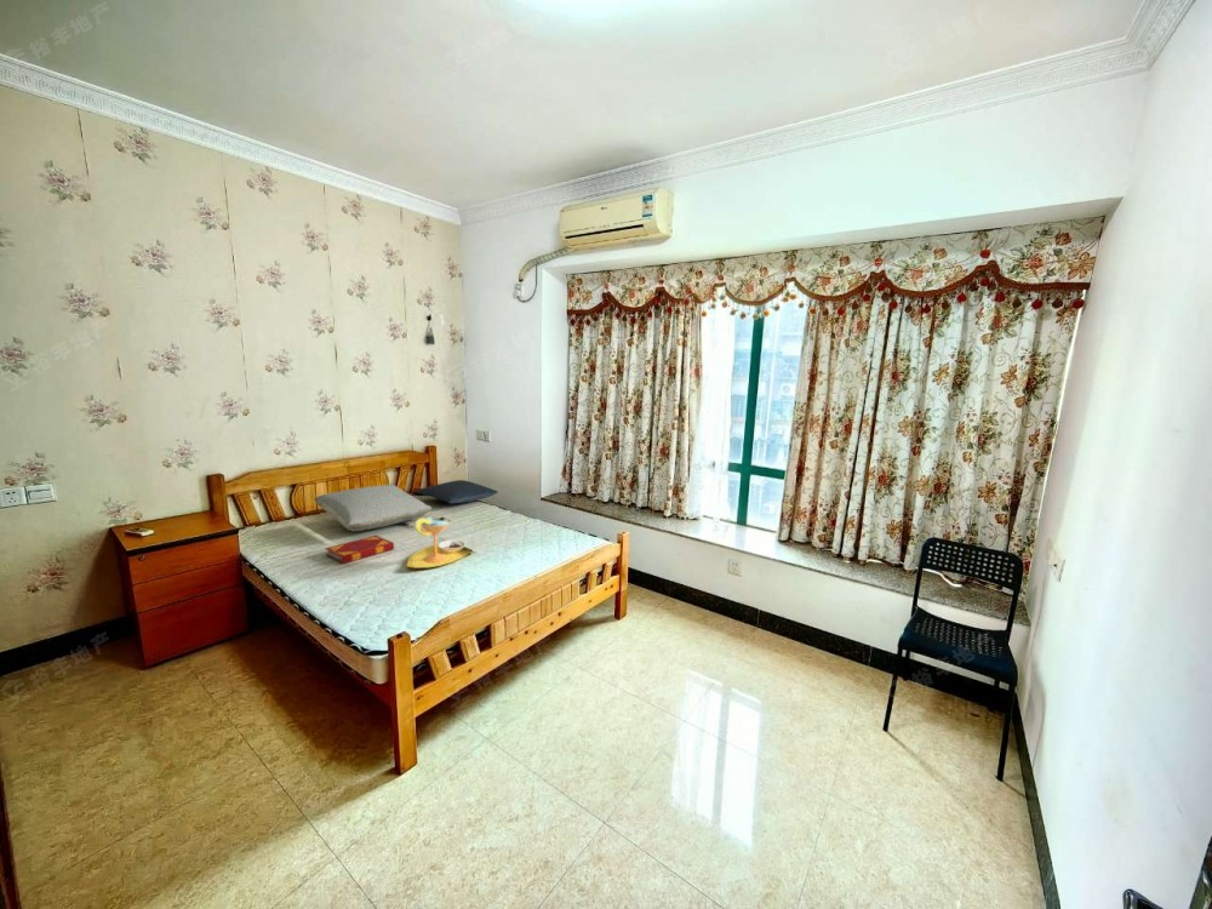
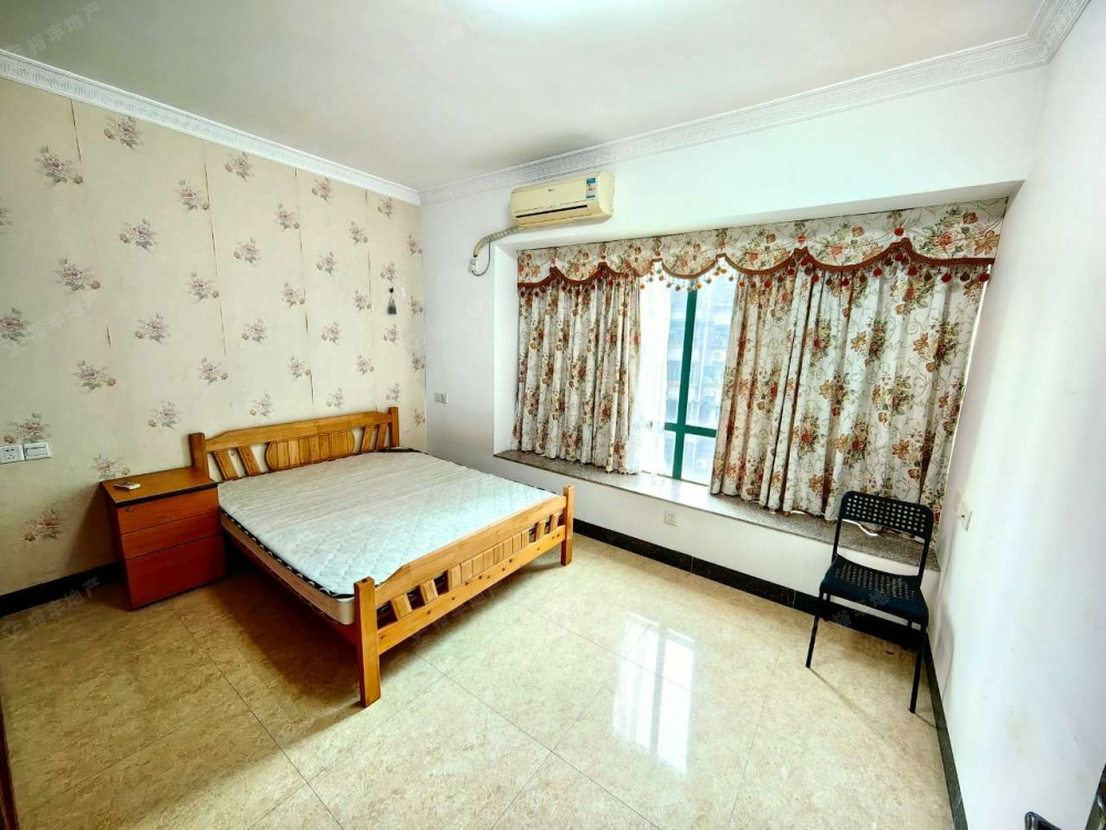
- hardback book (360, 548)
- pillow (457, 491)
- pillow (372, 505)
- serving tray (438, 533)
